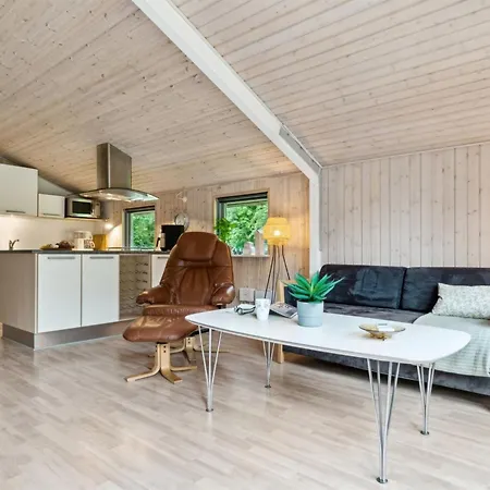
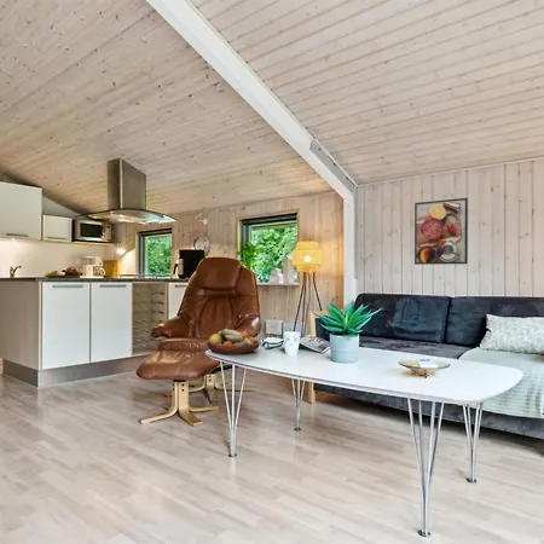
+ fruit bowl (233, 338)
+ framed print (440, 232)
